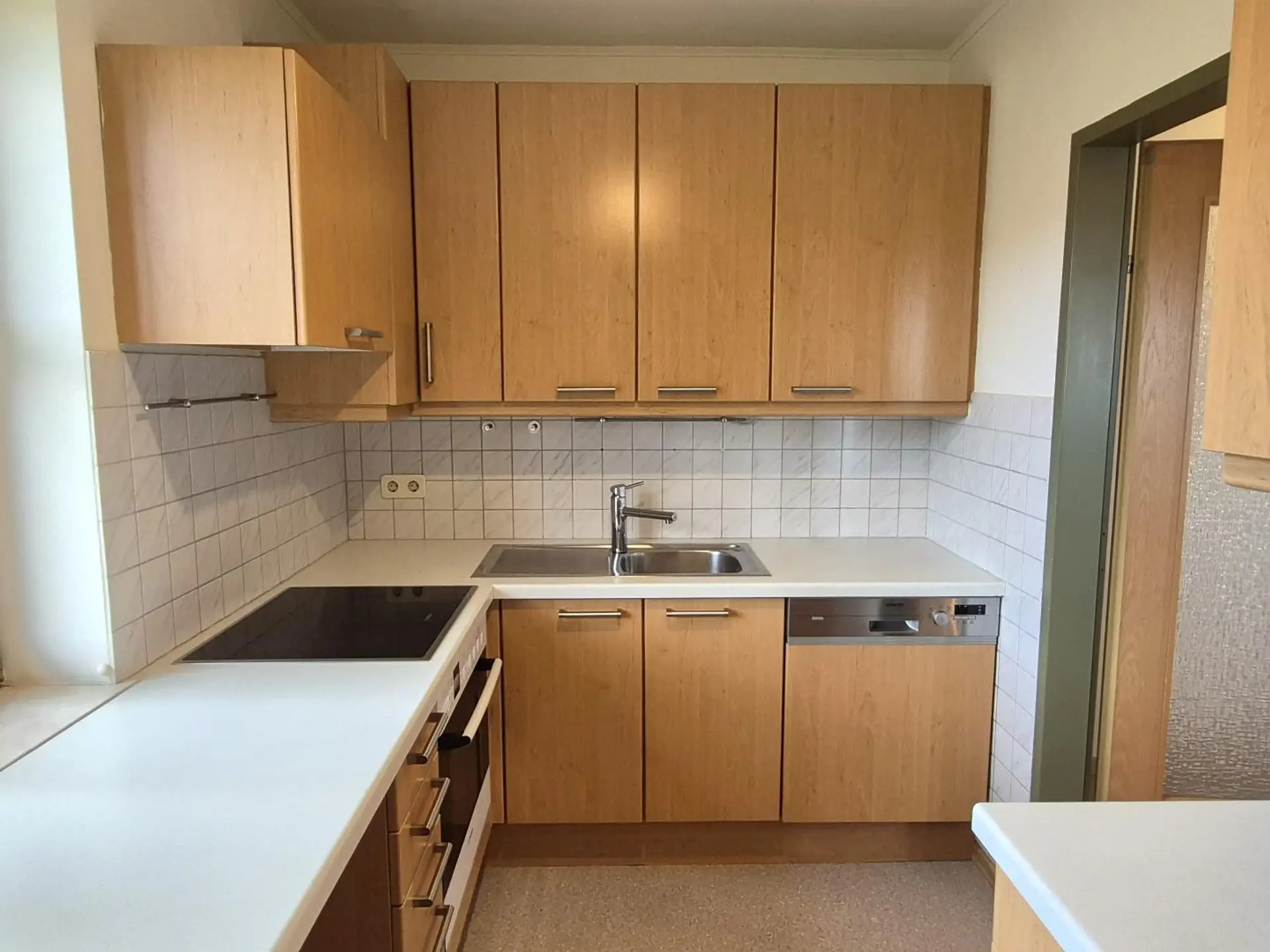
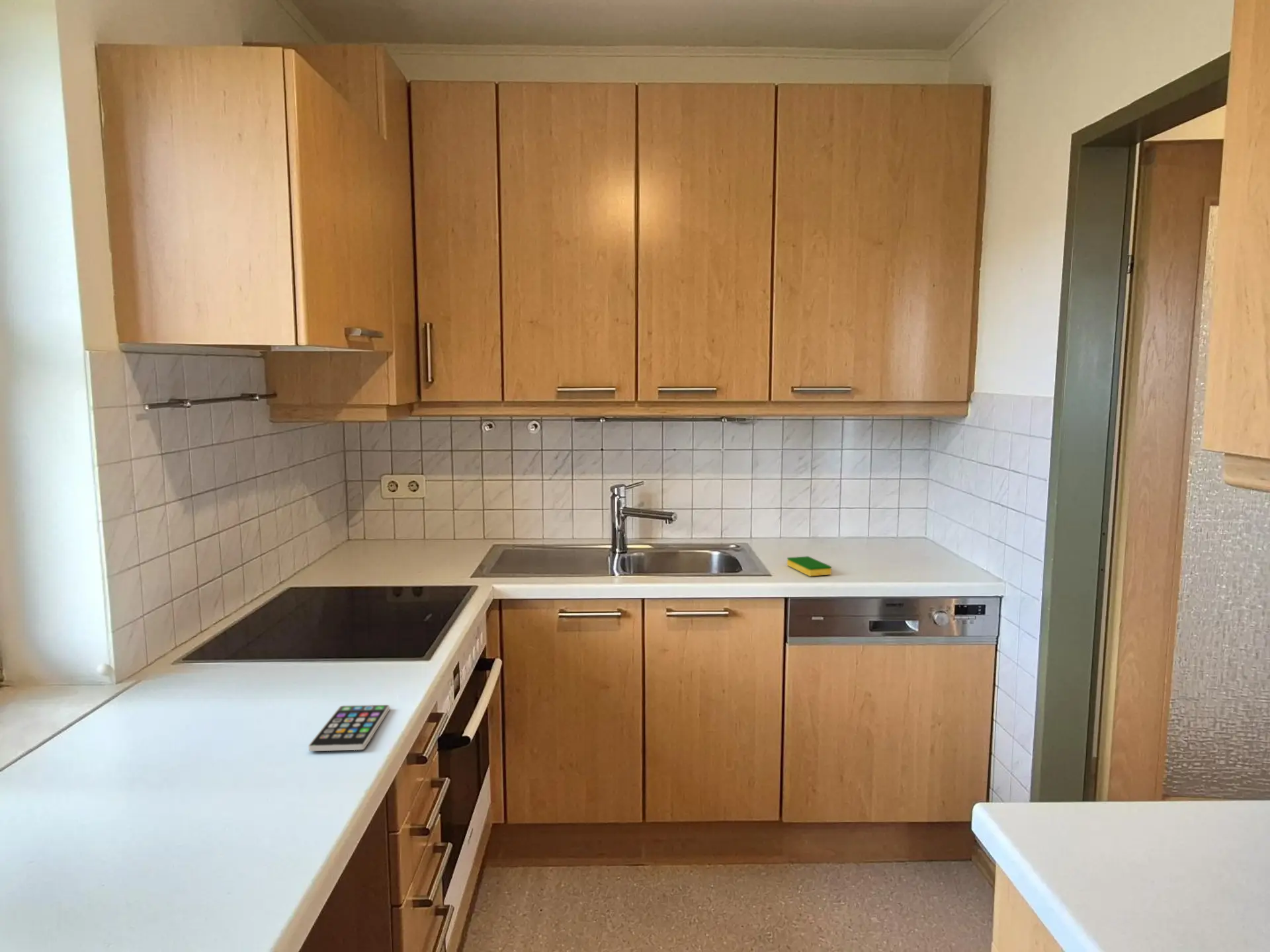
+ smartphone (351, 726)
+ dish sponge (808, 565)
